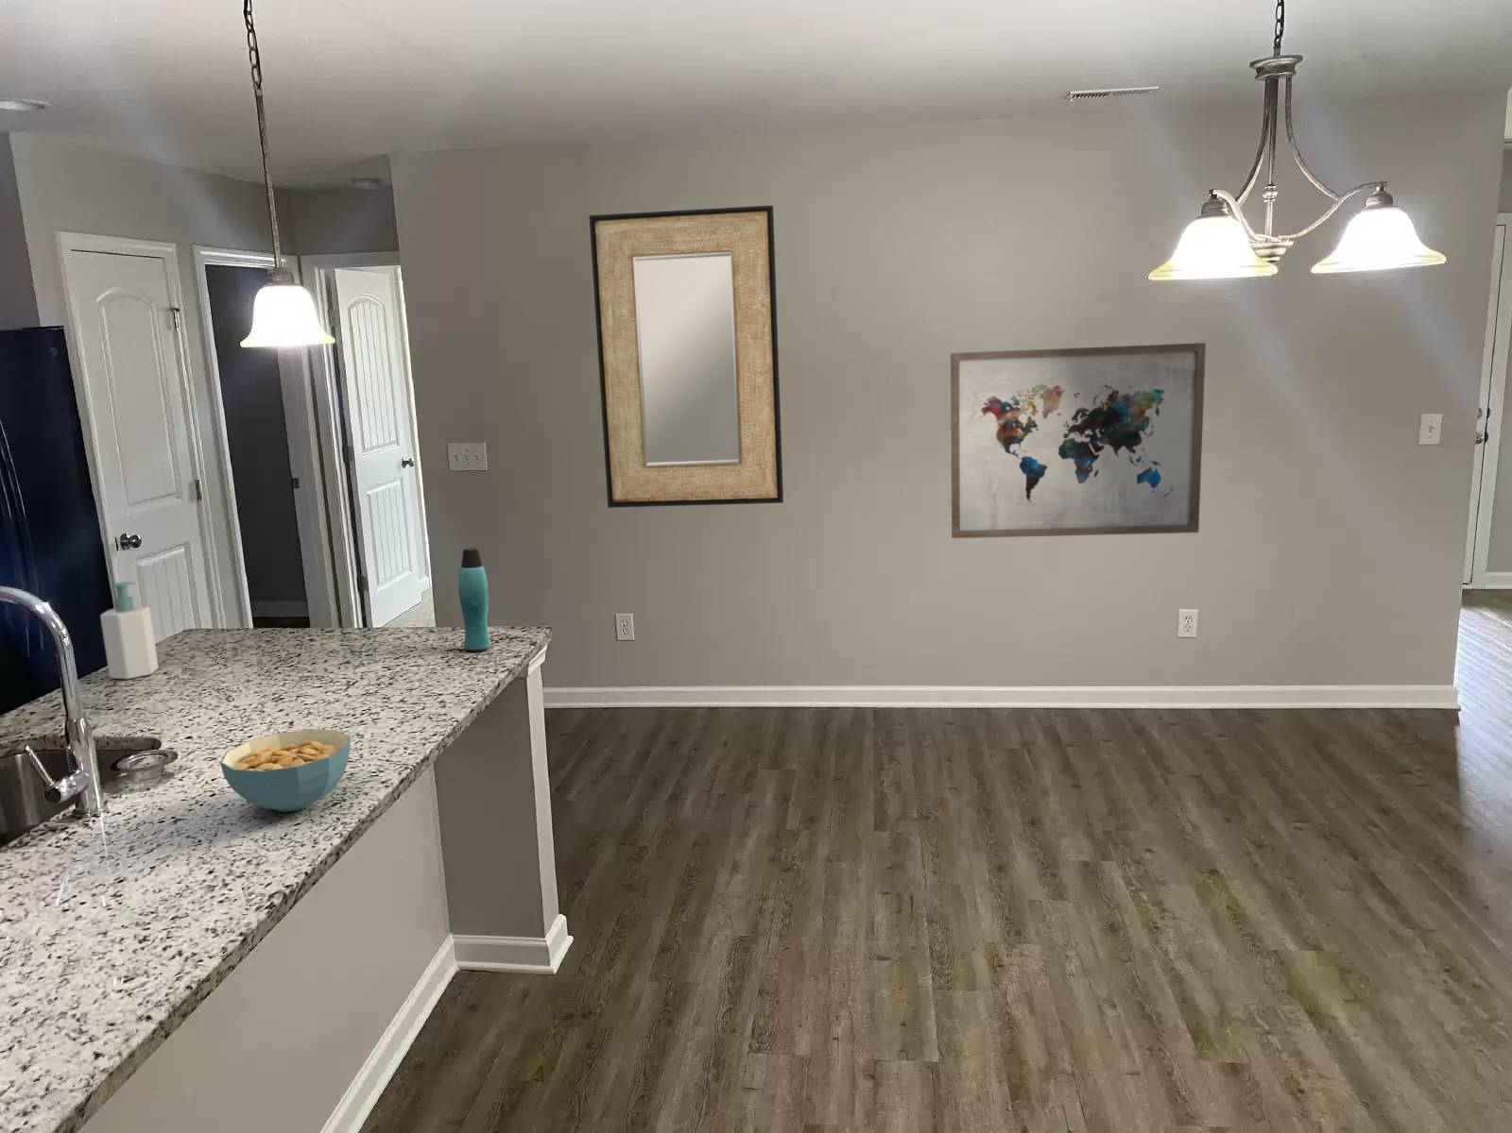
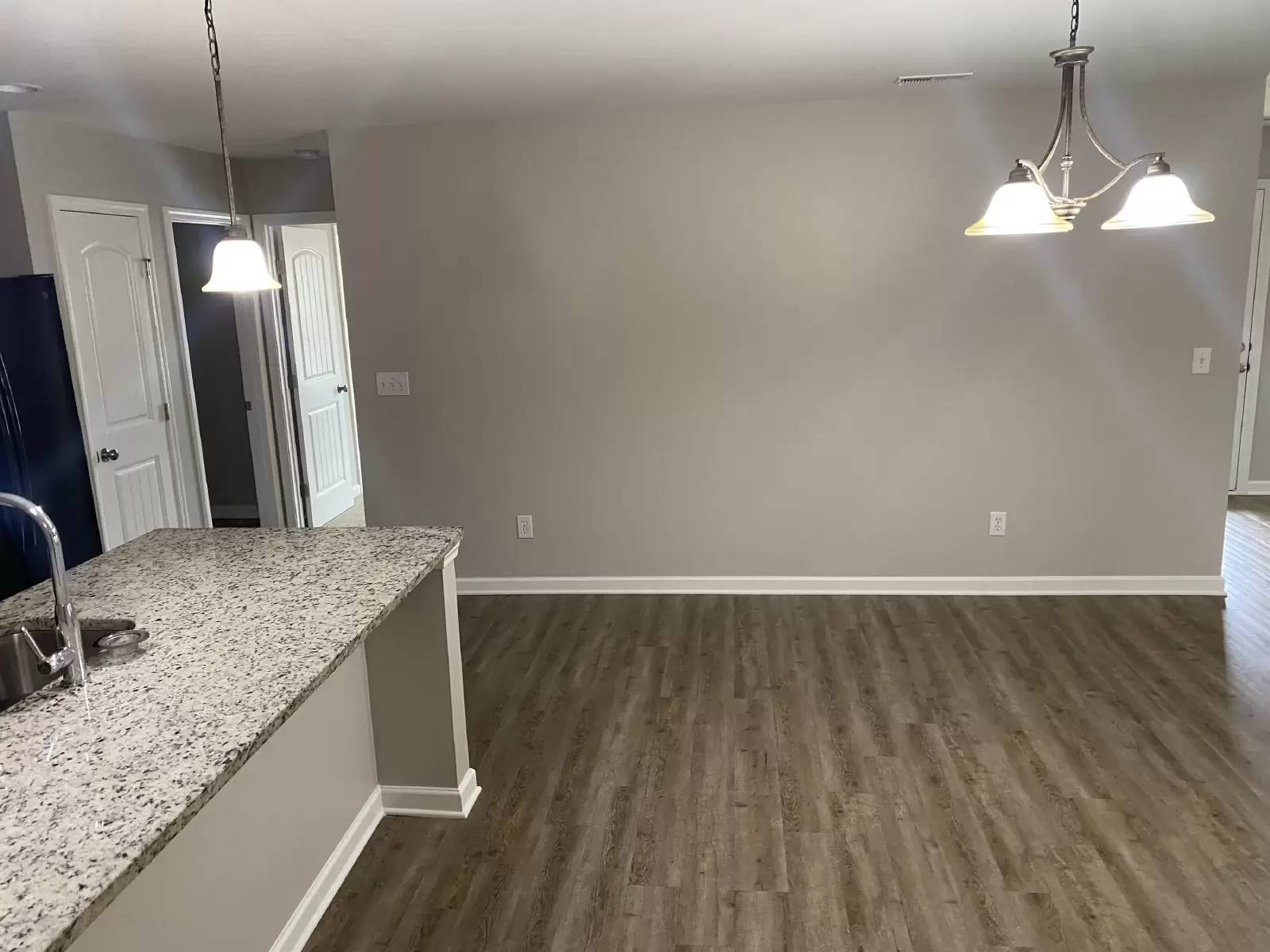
- cereal bowl (290, 776)
- soap bottle (127, 628)
- bottle (474, 599)
- wall art (1074, 443)
- home mirror (688, 361)
